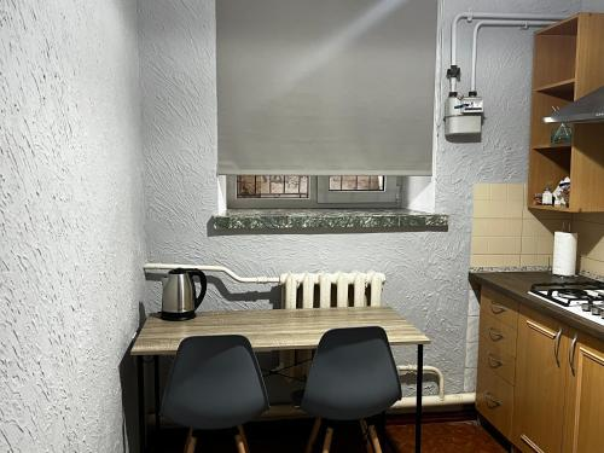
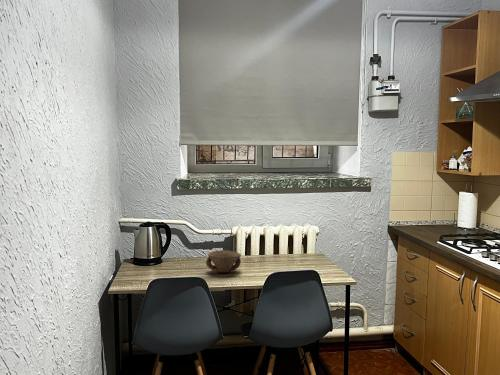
+ bowl (223, 262)
